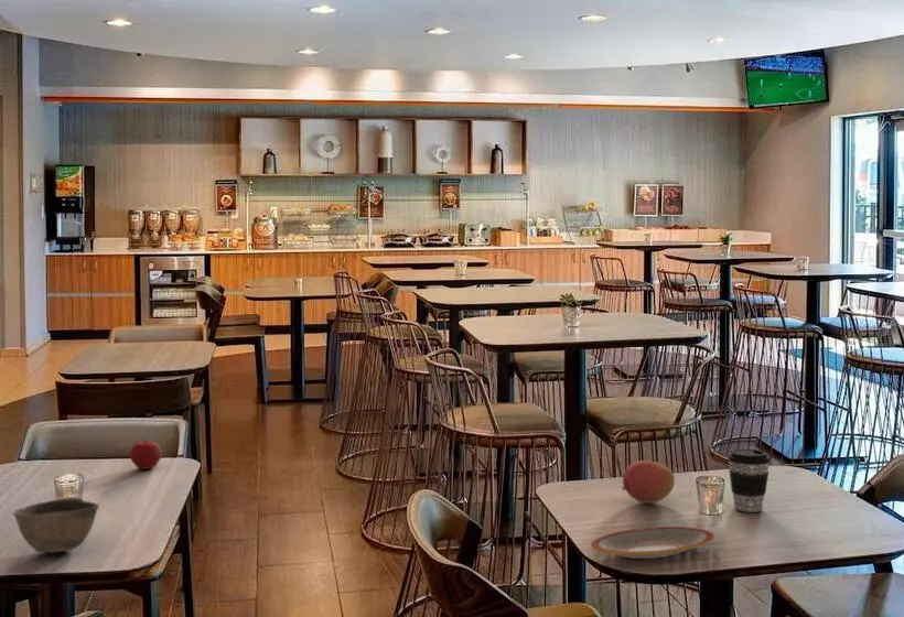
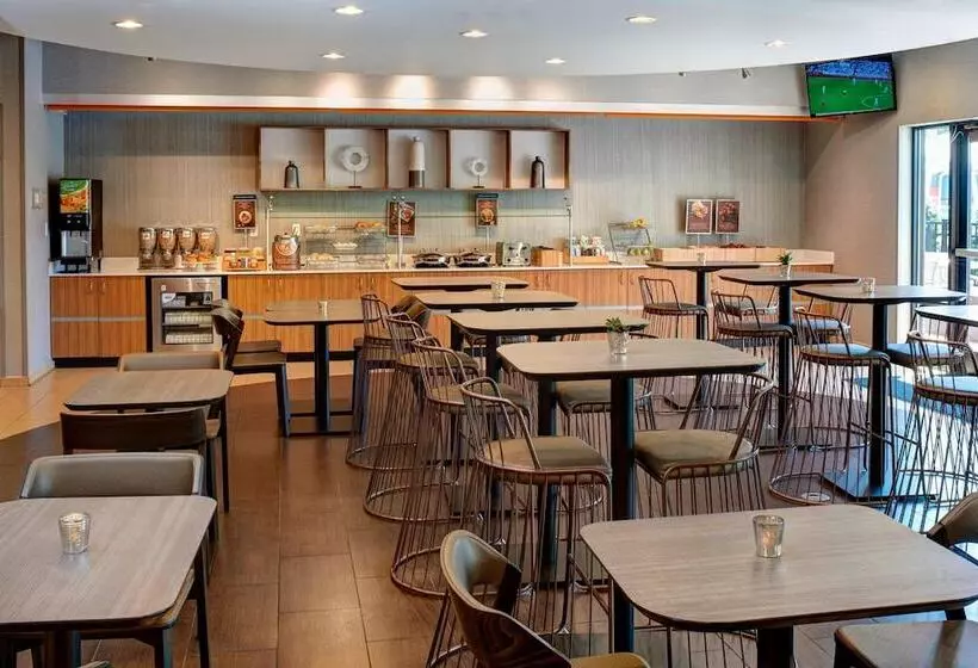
- bowl (57, 524)
- plate (653, 544)
- coffee cup (747, 480)
- fruit (647, 480)
- apple (146, 453)
